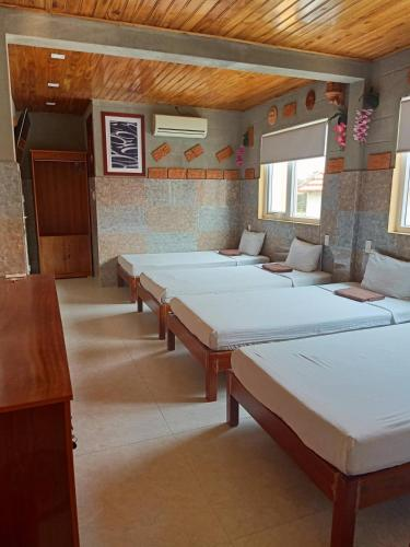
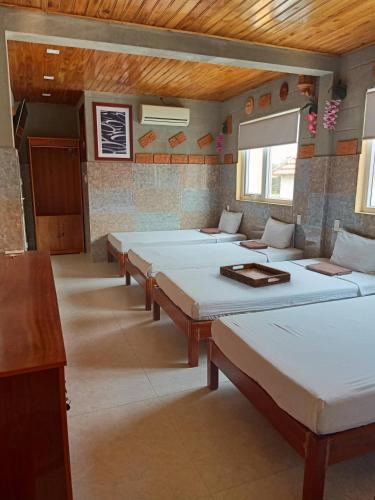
+ serving tray (254, 273)
